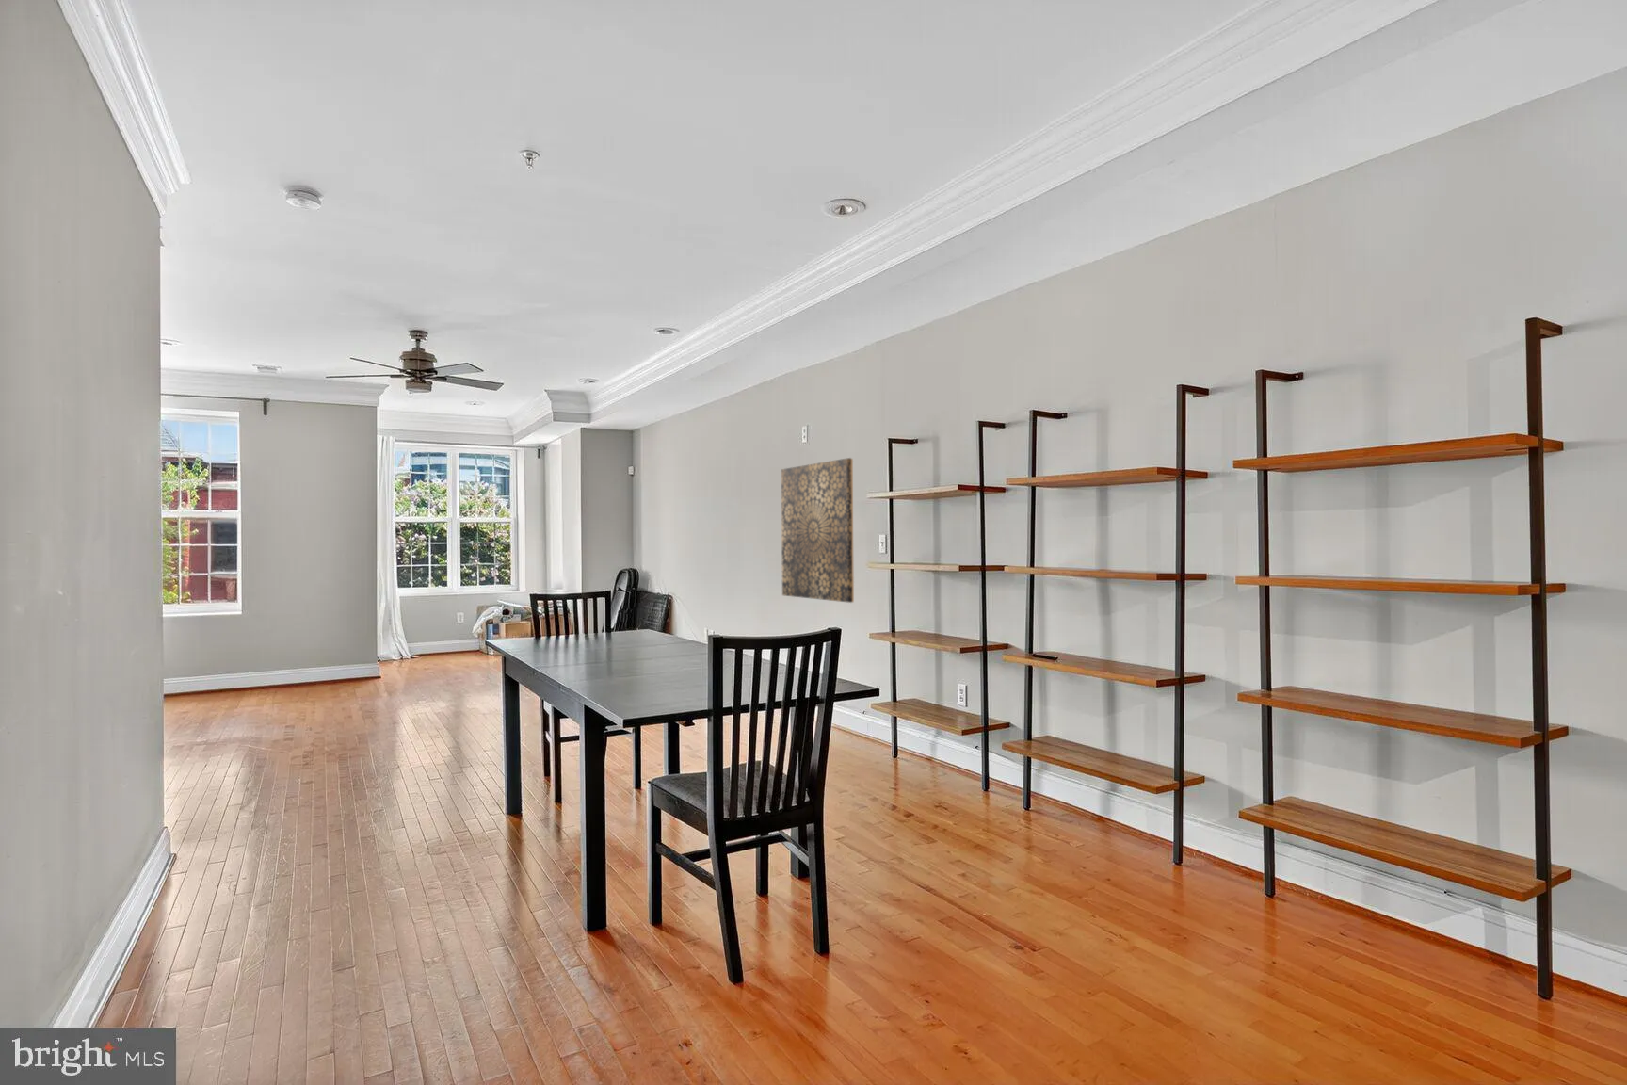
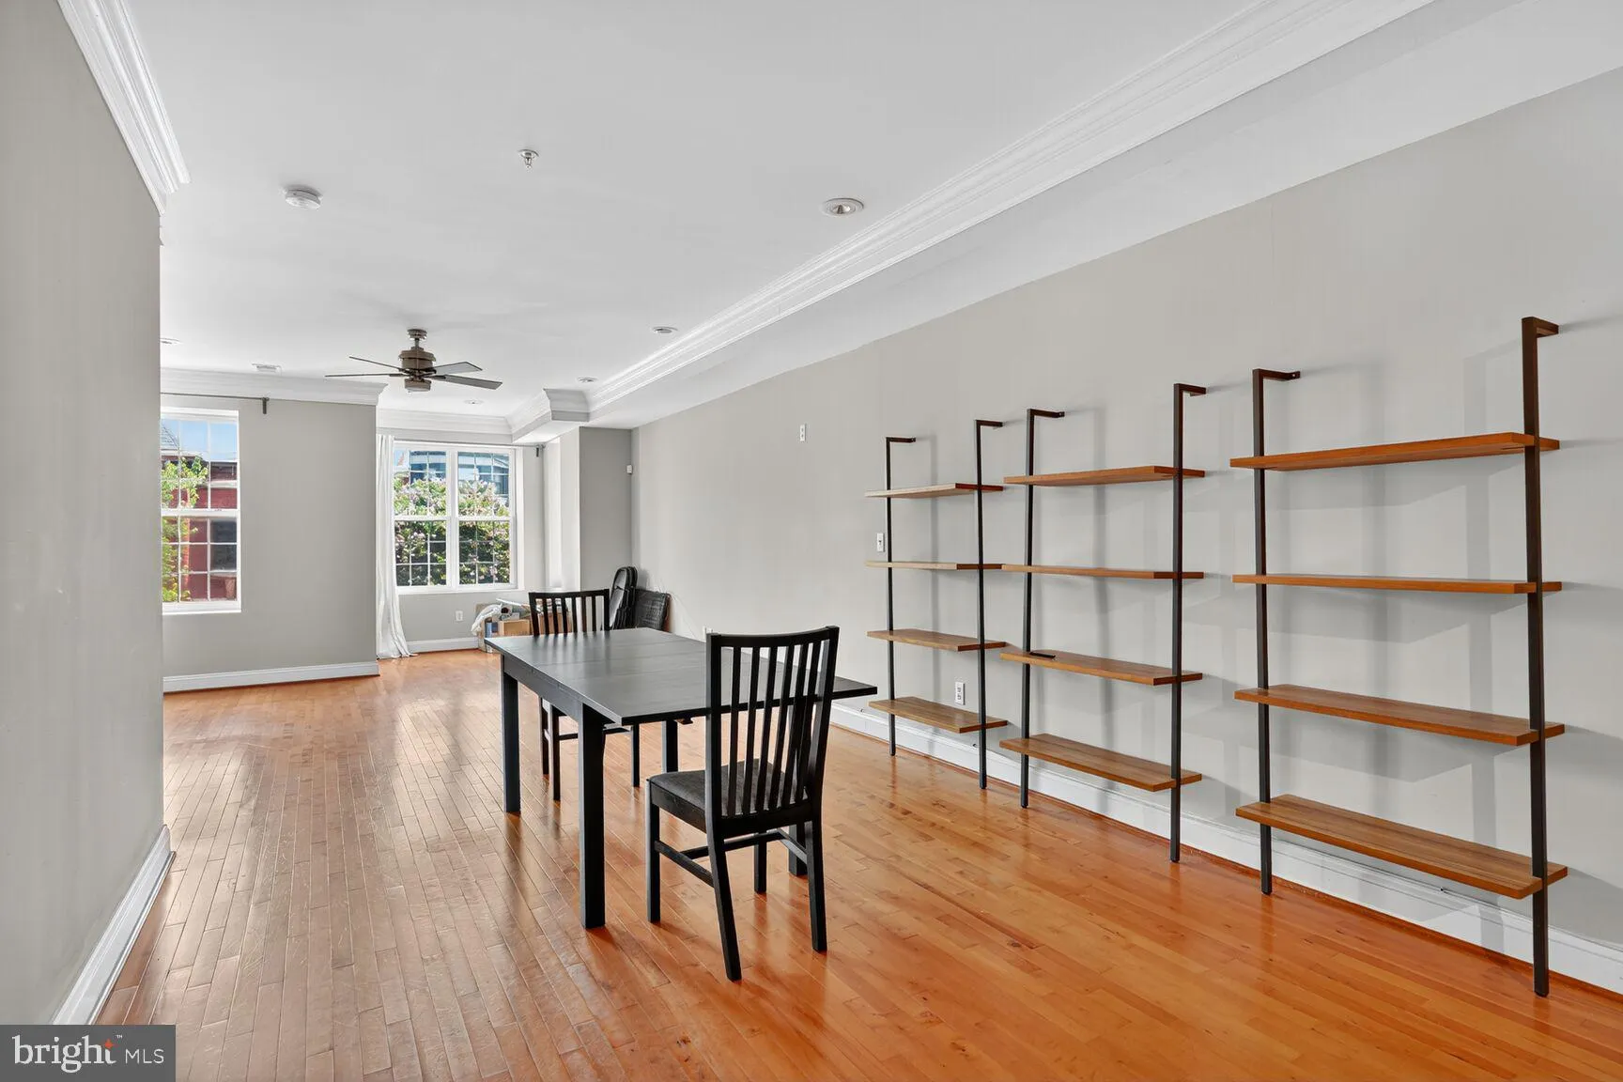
- wall art (815, 532)
